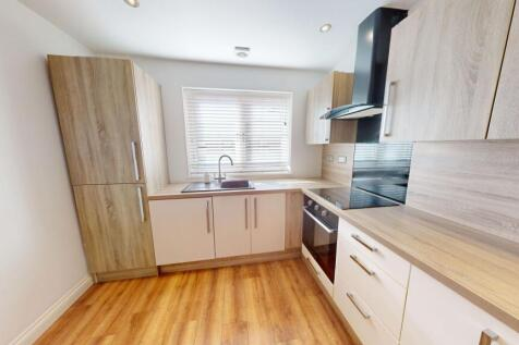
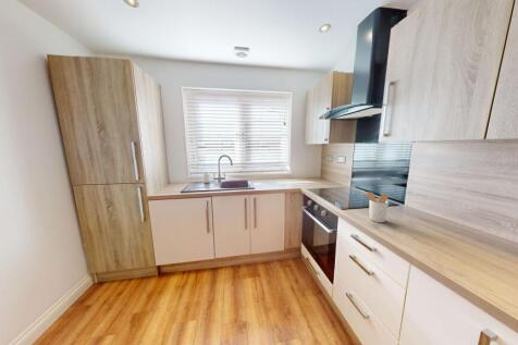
+ utensil holder (373, 205)
